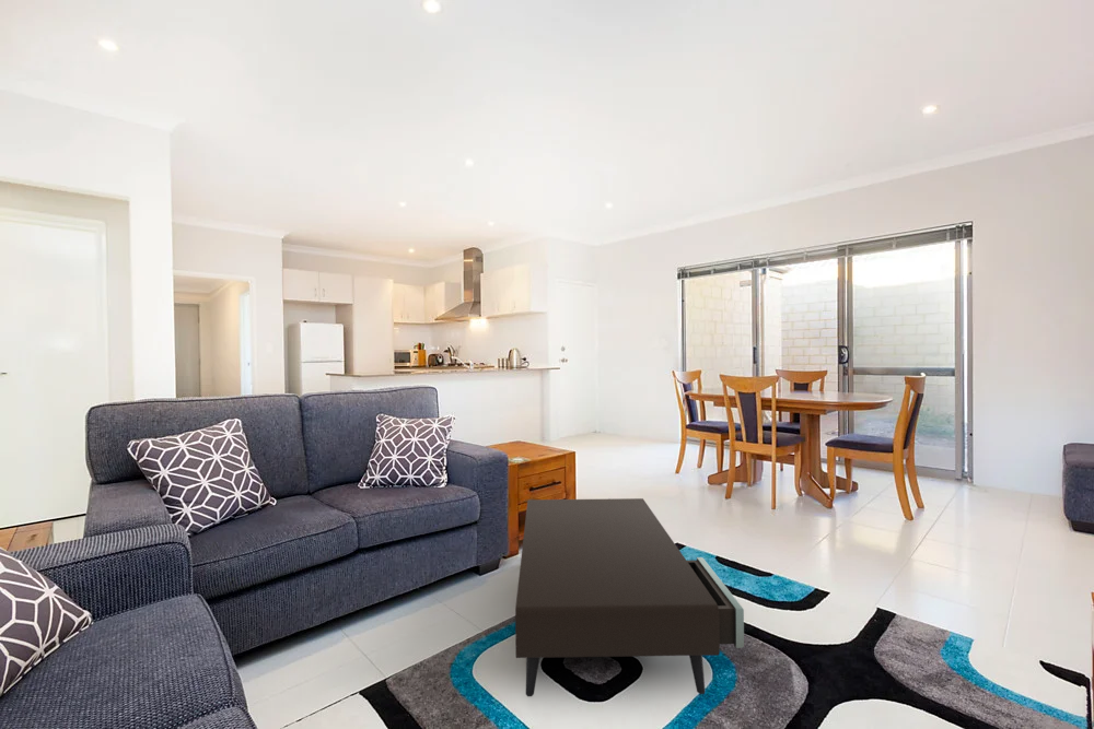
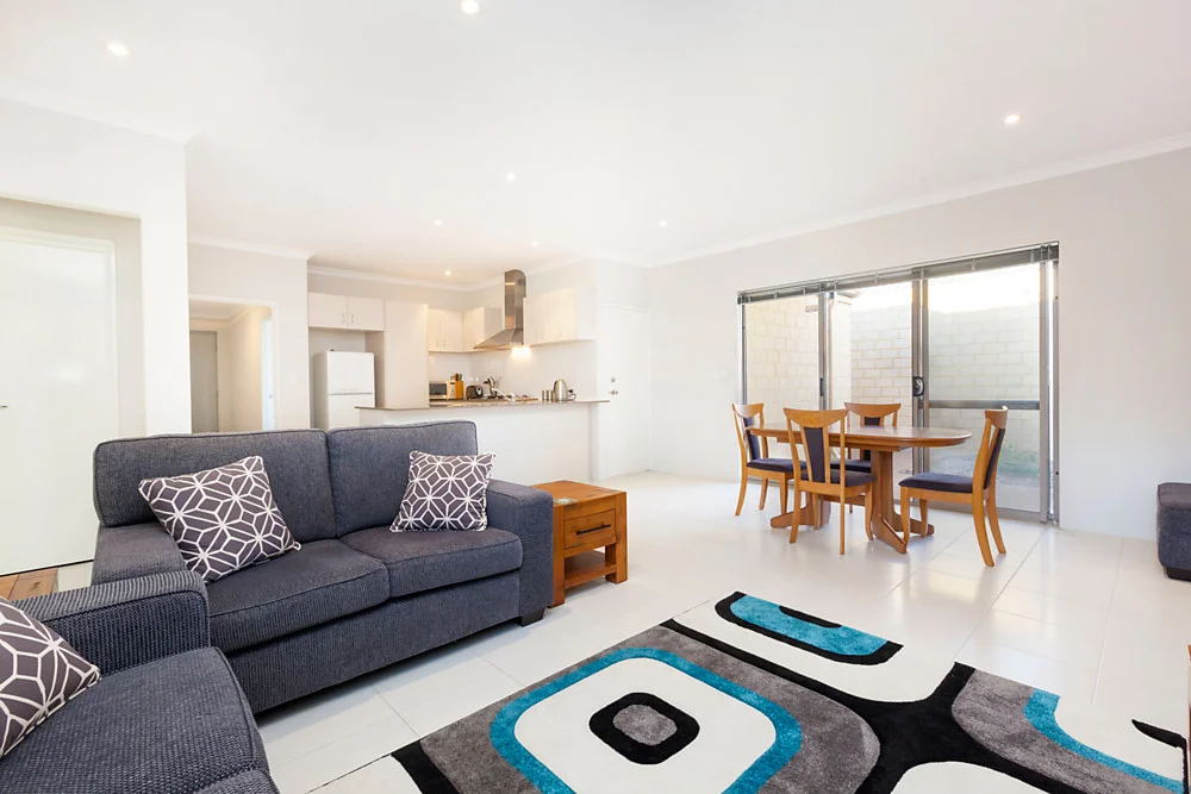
- coffee table (610, 573)
